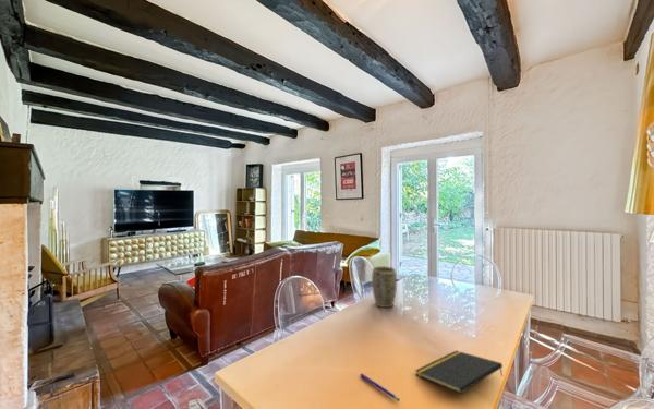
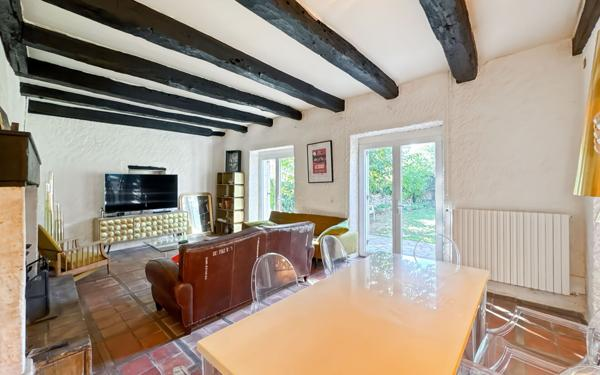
- pen (378, 386)
- notepad (458, 369)
- plant pot (384, 287)
